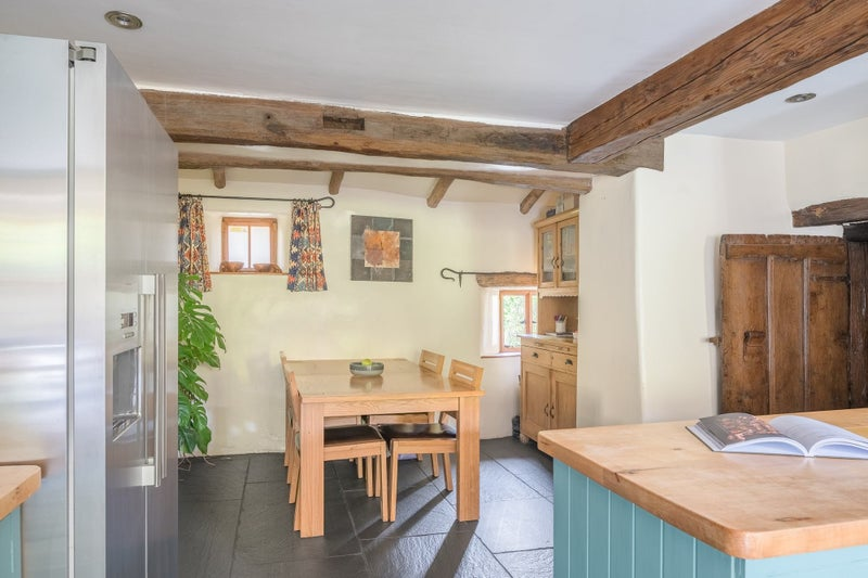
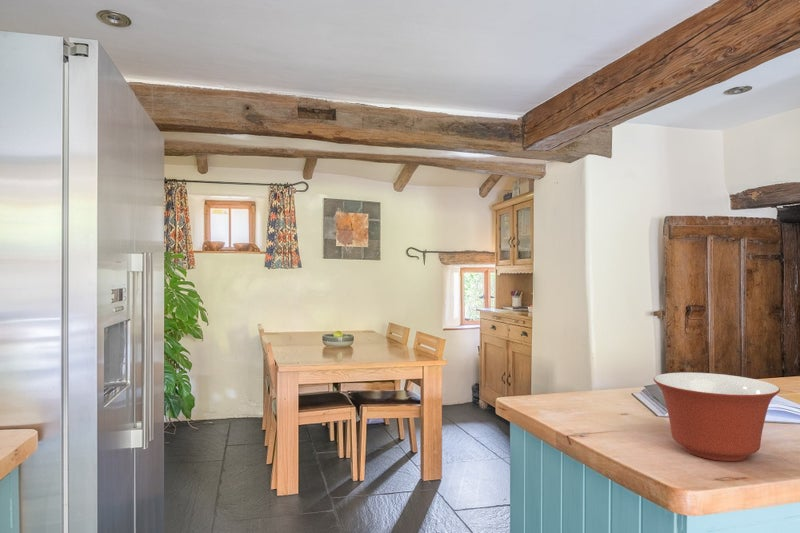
+ mixing bowl (713, 417)
